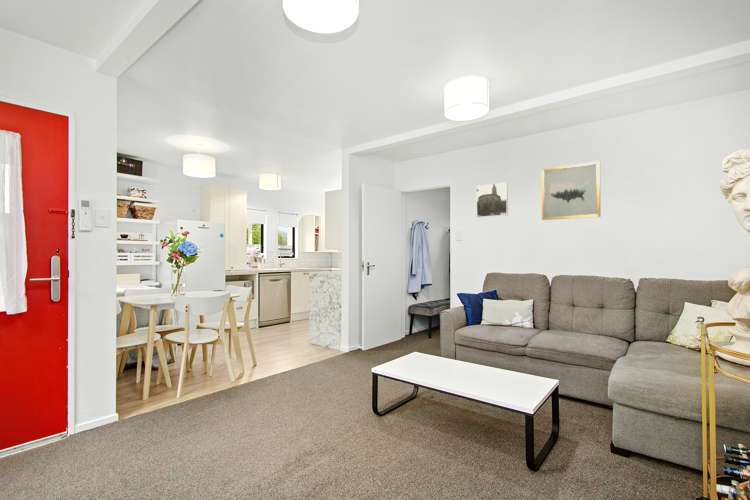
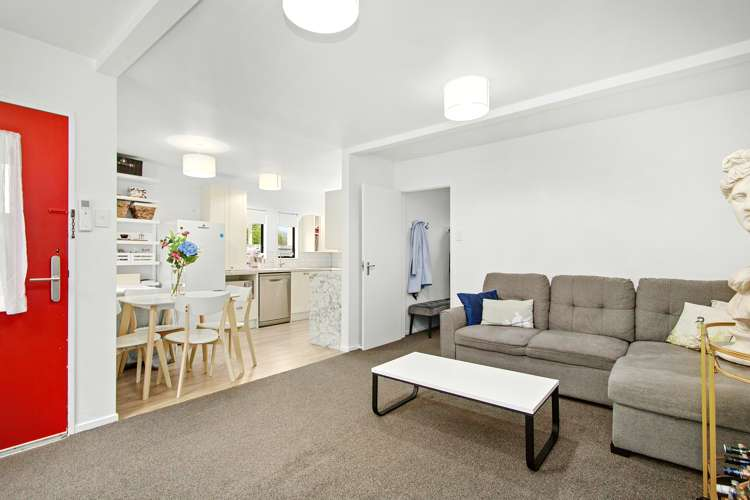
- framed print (491, 200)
- wall art (569, 192)
